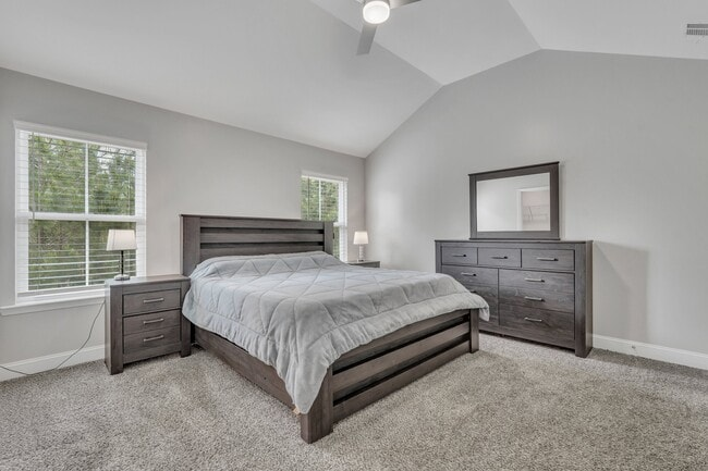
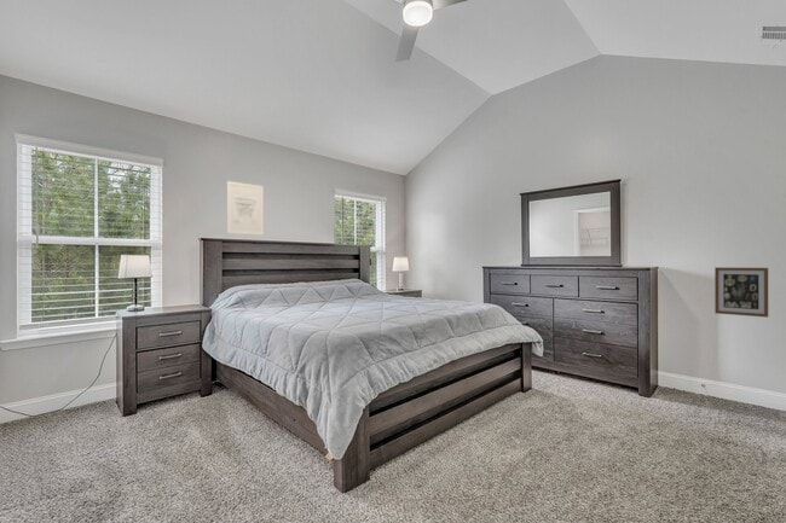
+ wall art (740, 291)
+ wall art (244, 208)
